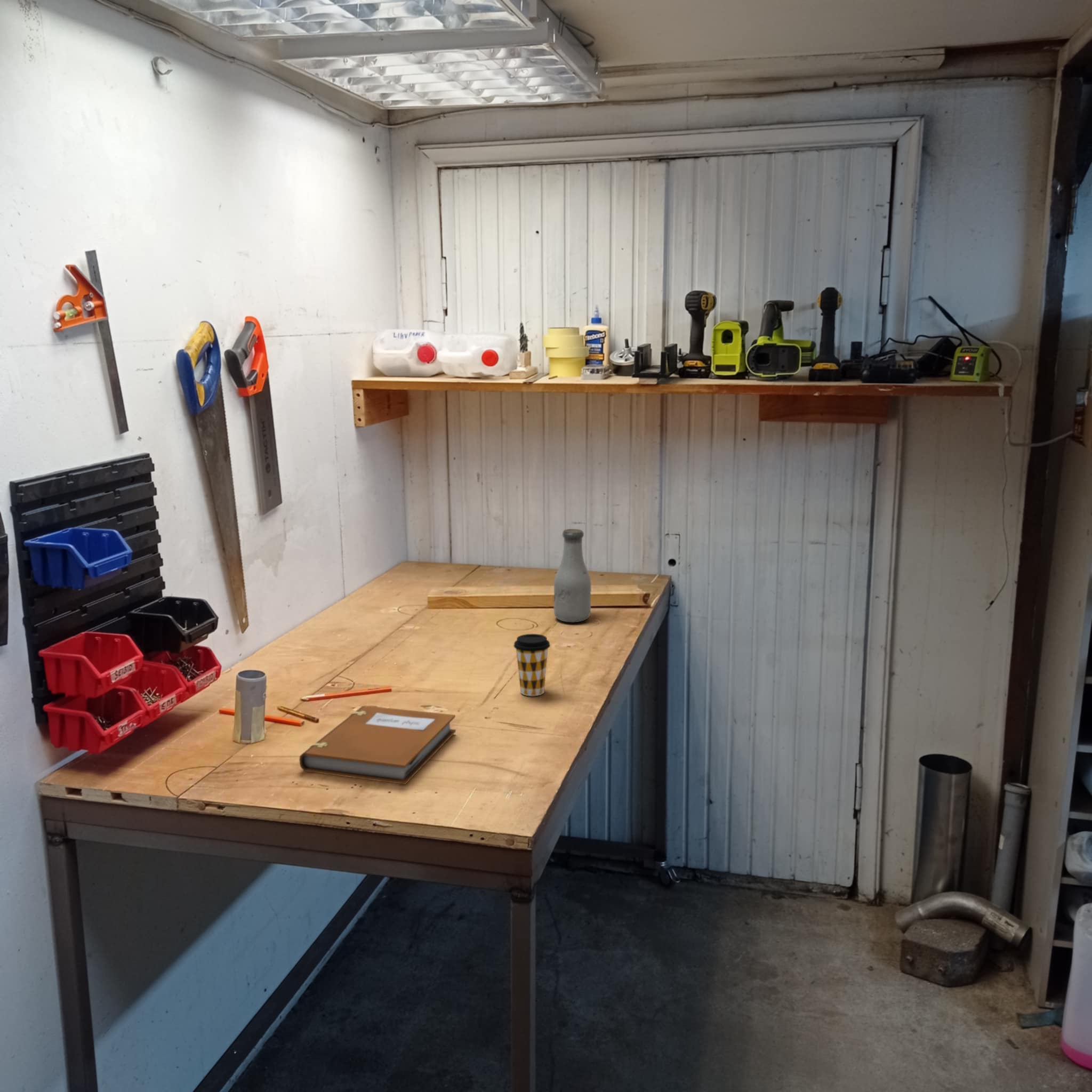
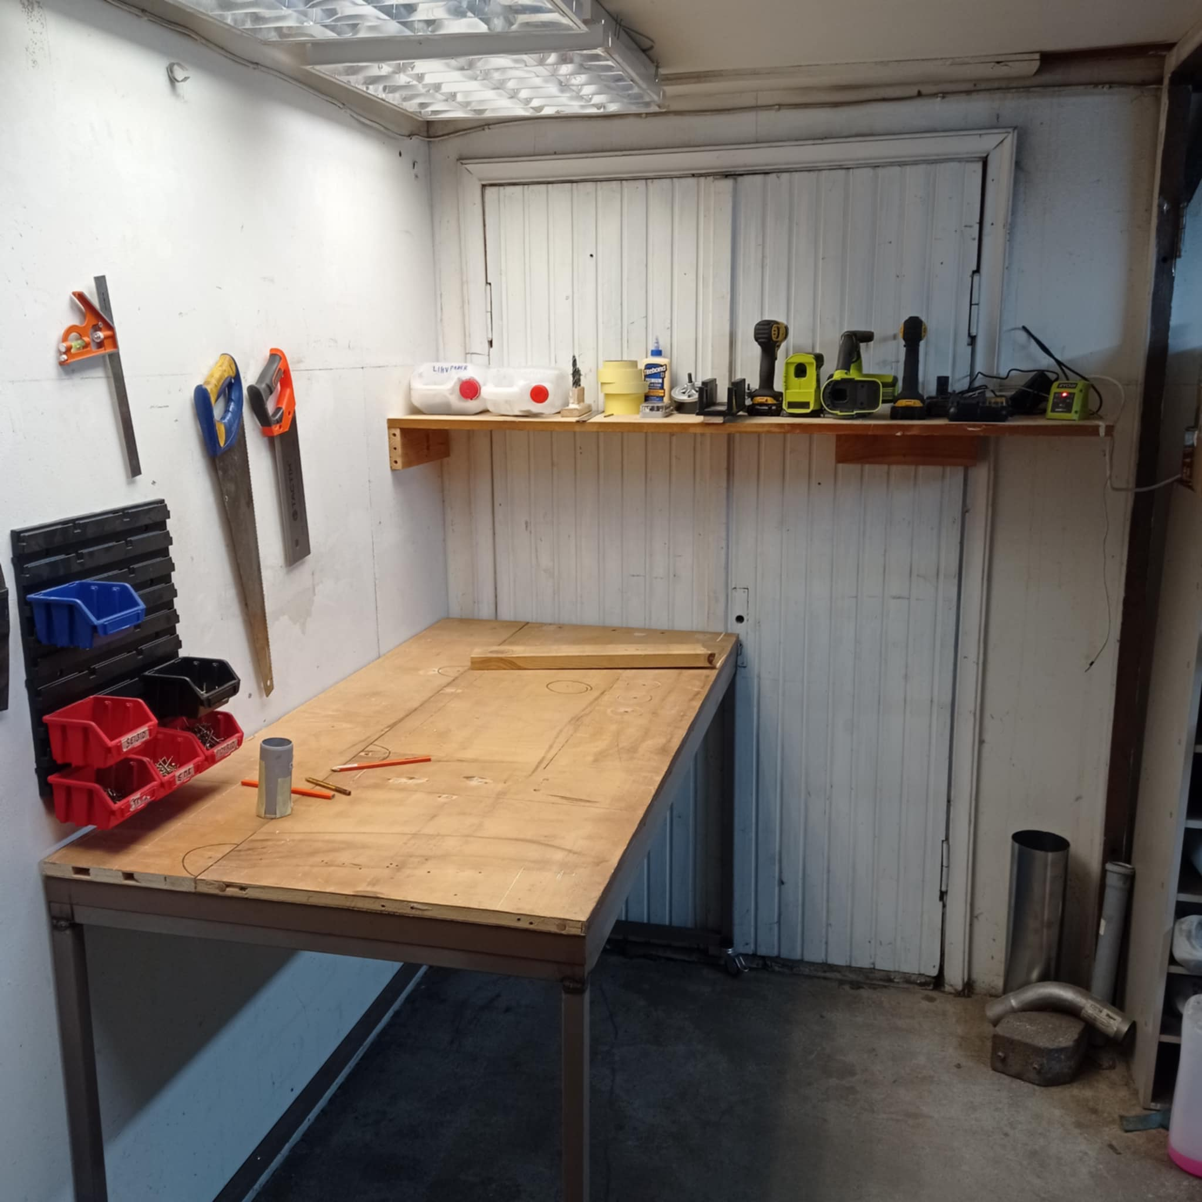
- notebook (382, 740)
- bottle (572, 575)
- coffee cup (532, 665)
